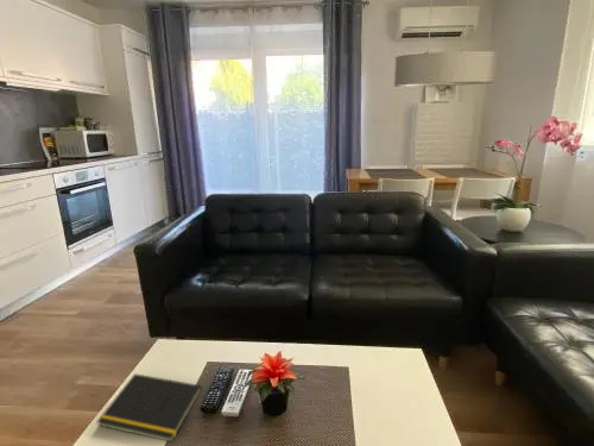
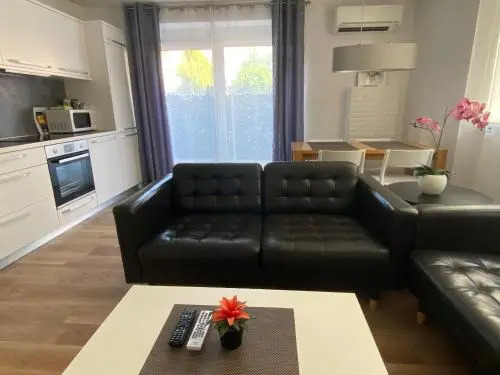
- notepad (151, 404)
